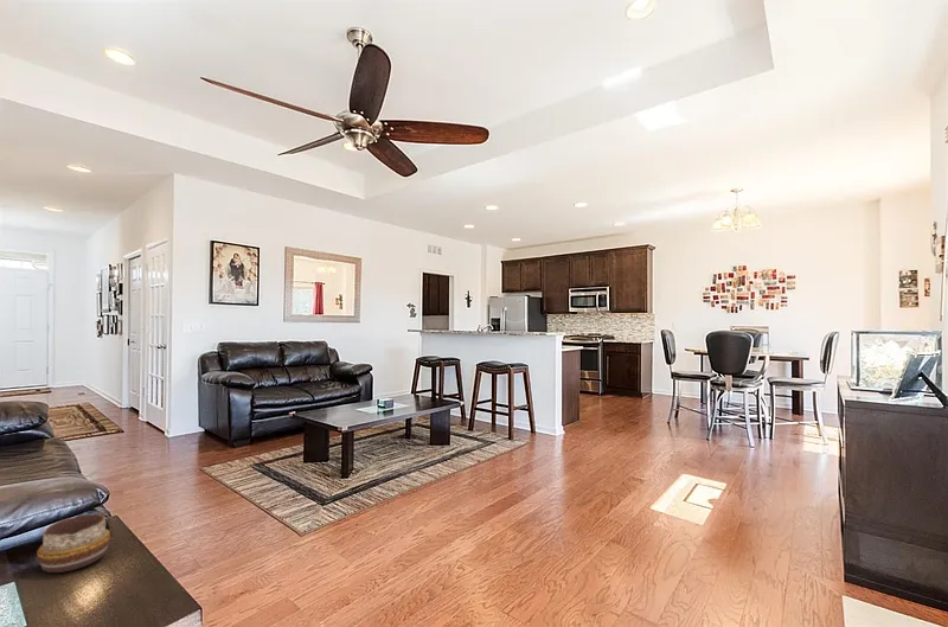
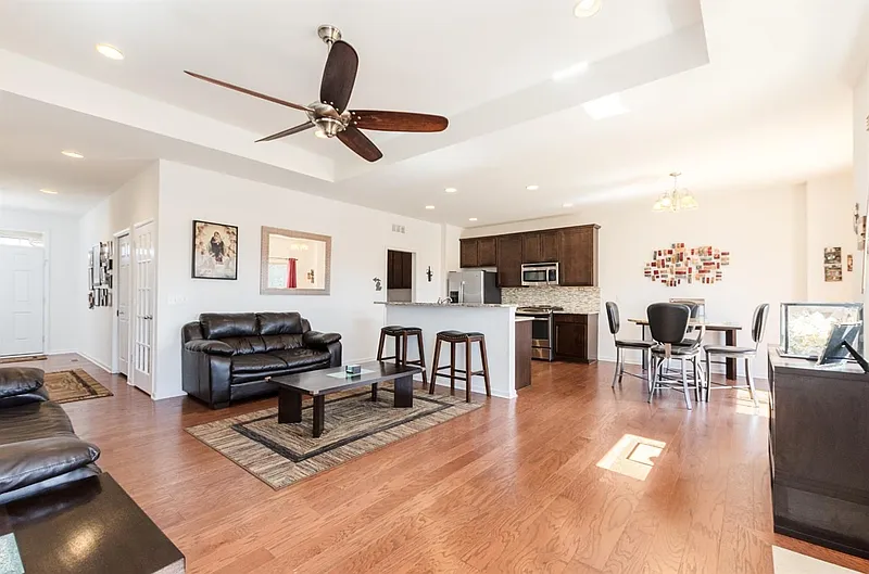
- decorative bowl (75, 542)
